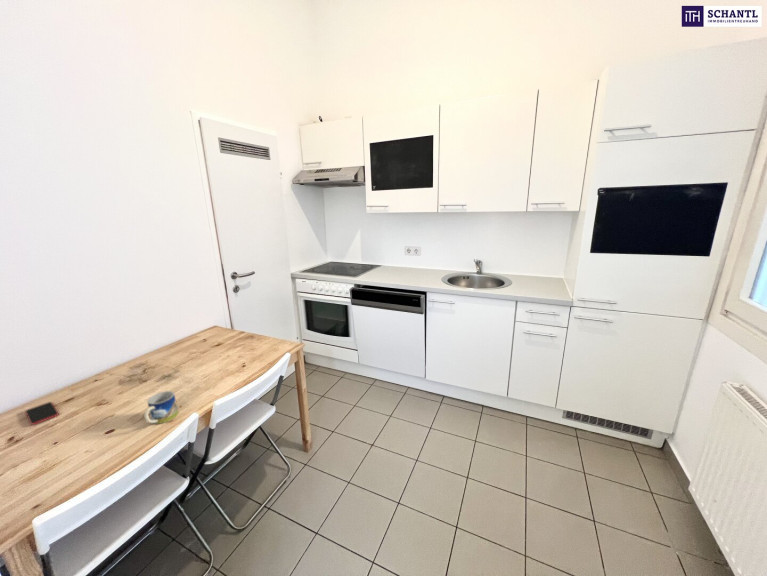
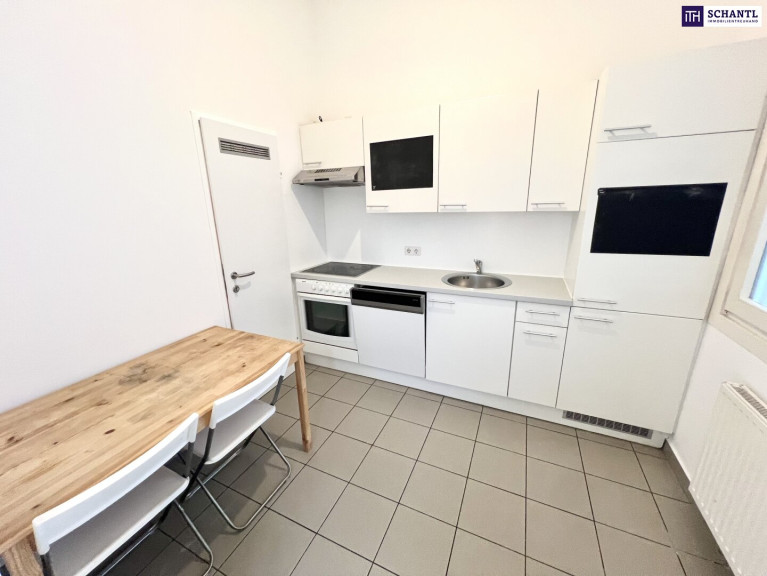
- mug (159, 409)
- smartphone (42, 413)
